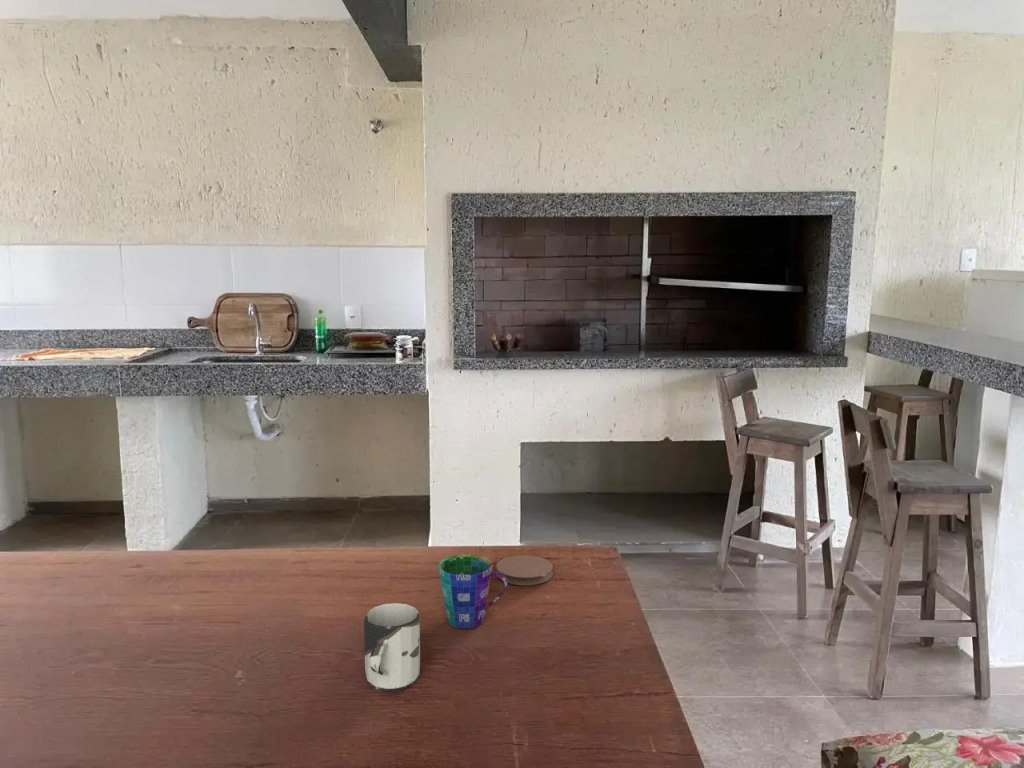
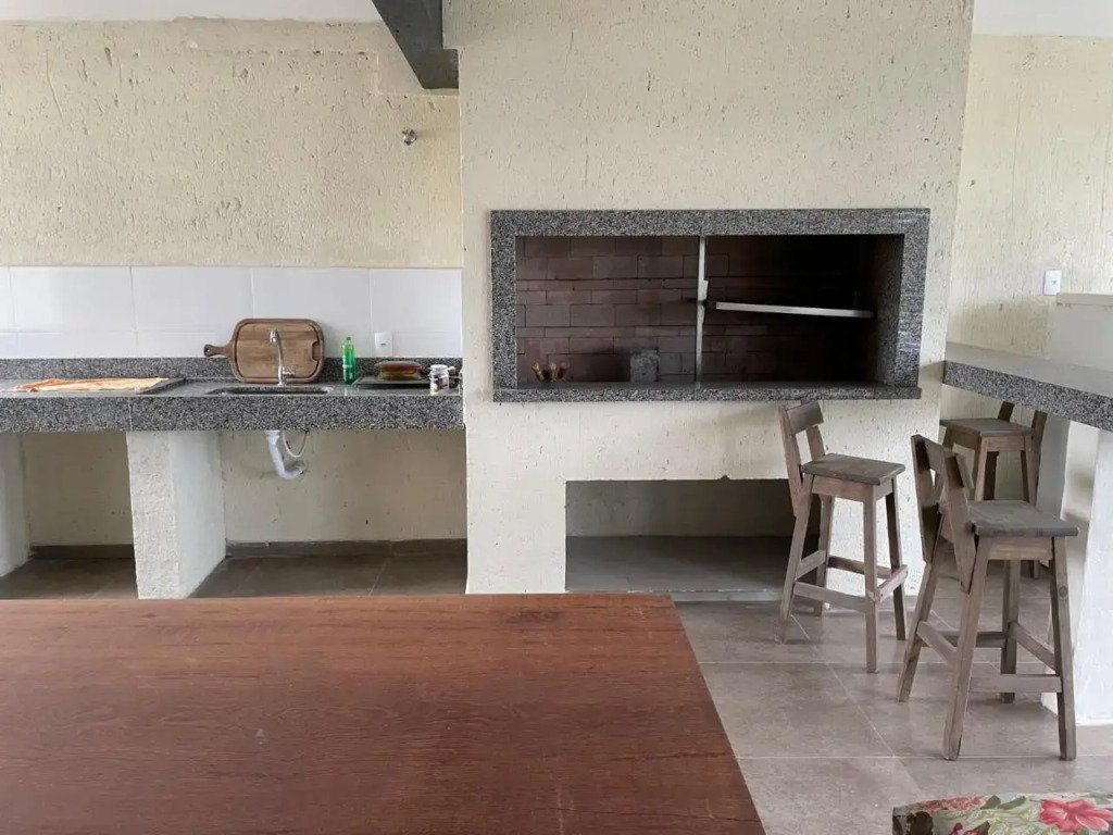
- cup (473, 593)
- cup (388, 651)
- coaster (524, 569)
